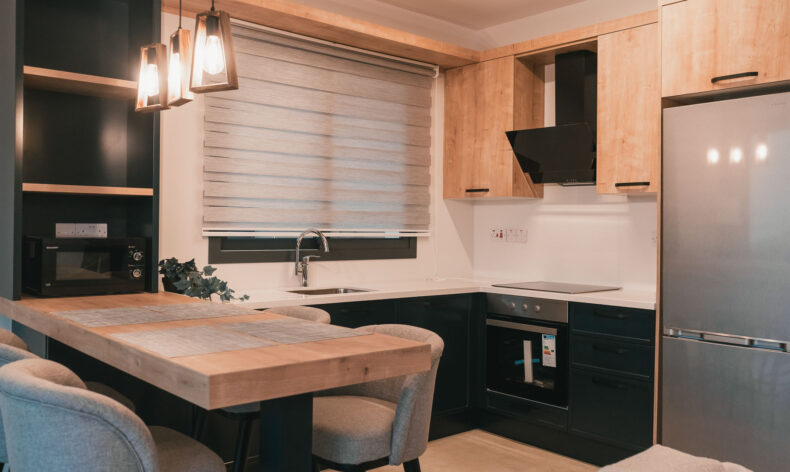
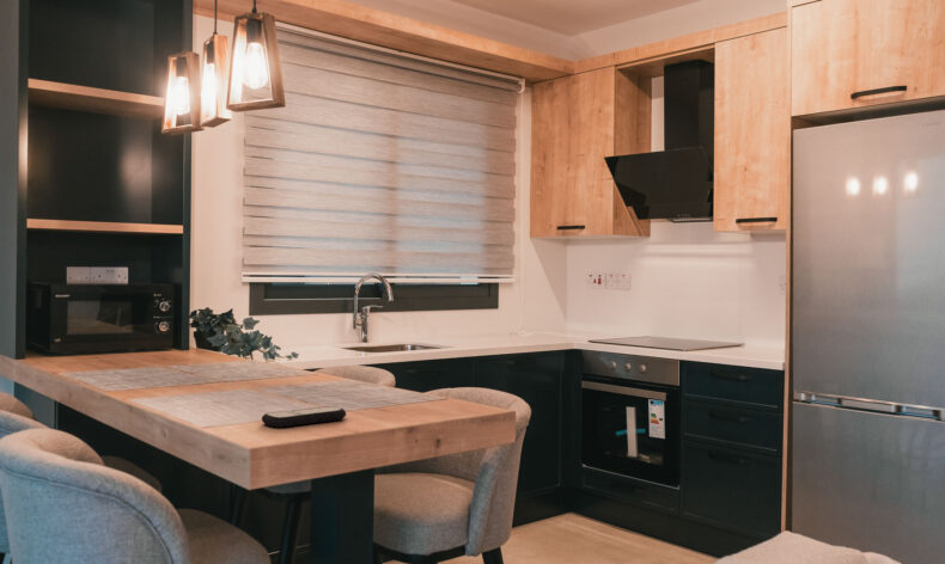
+ remote control (305, 416)
